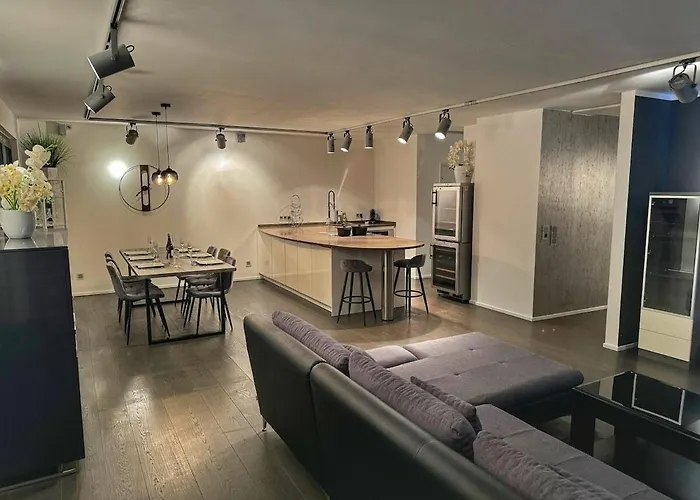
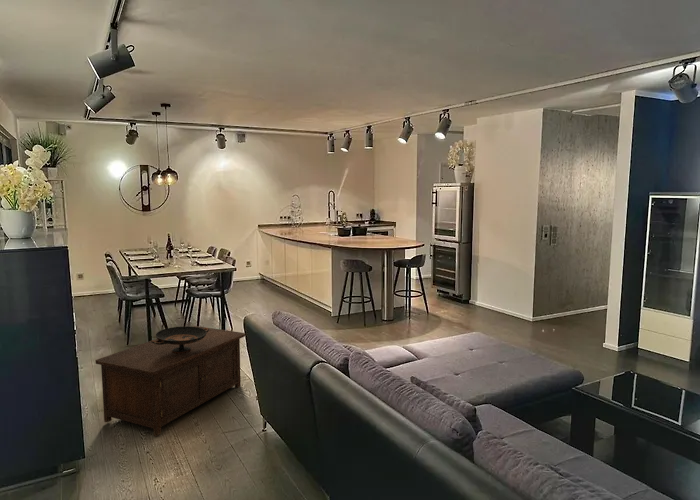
+ decorative bowl (181, 341)
+ cabinet (178, 374)
